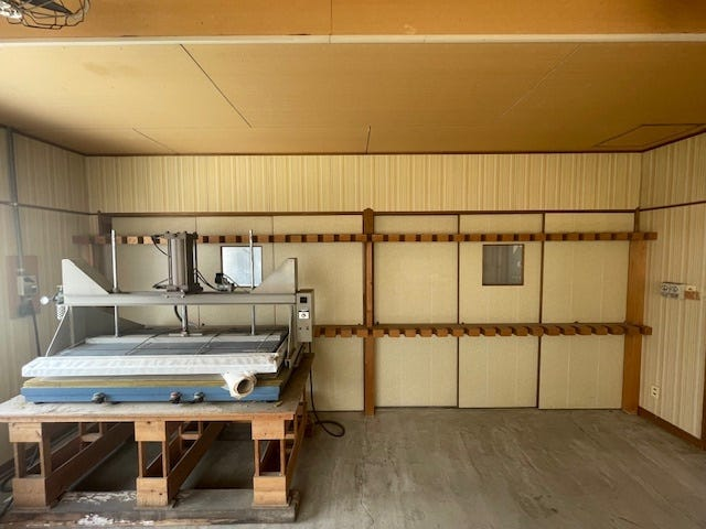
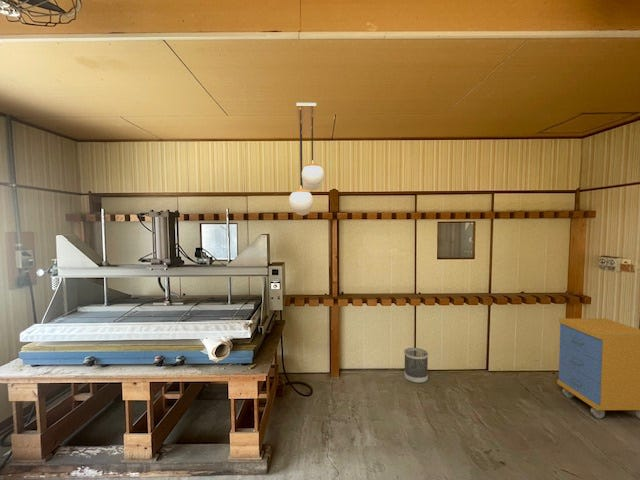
+ wastebasket (415, 364)
+ storage cabinet (601, 366)
+ light fixture (306, 166)
